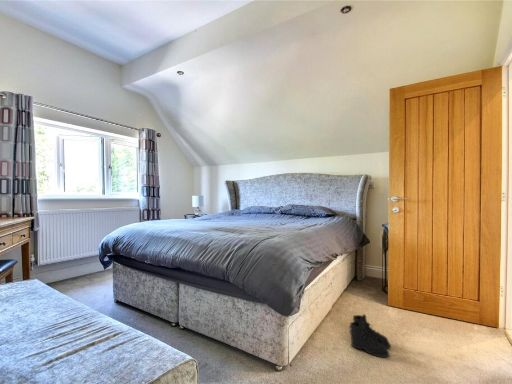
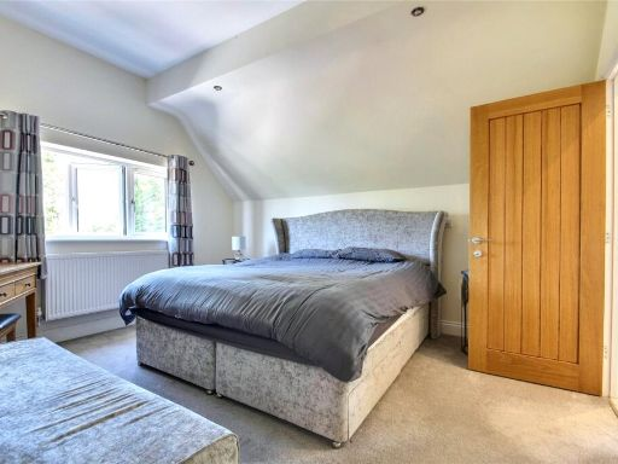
- boots (369, 332)
